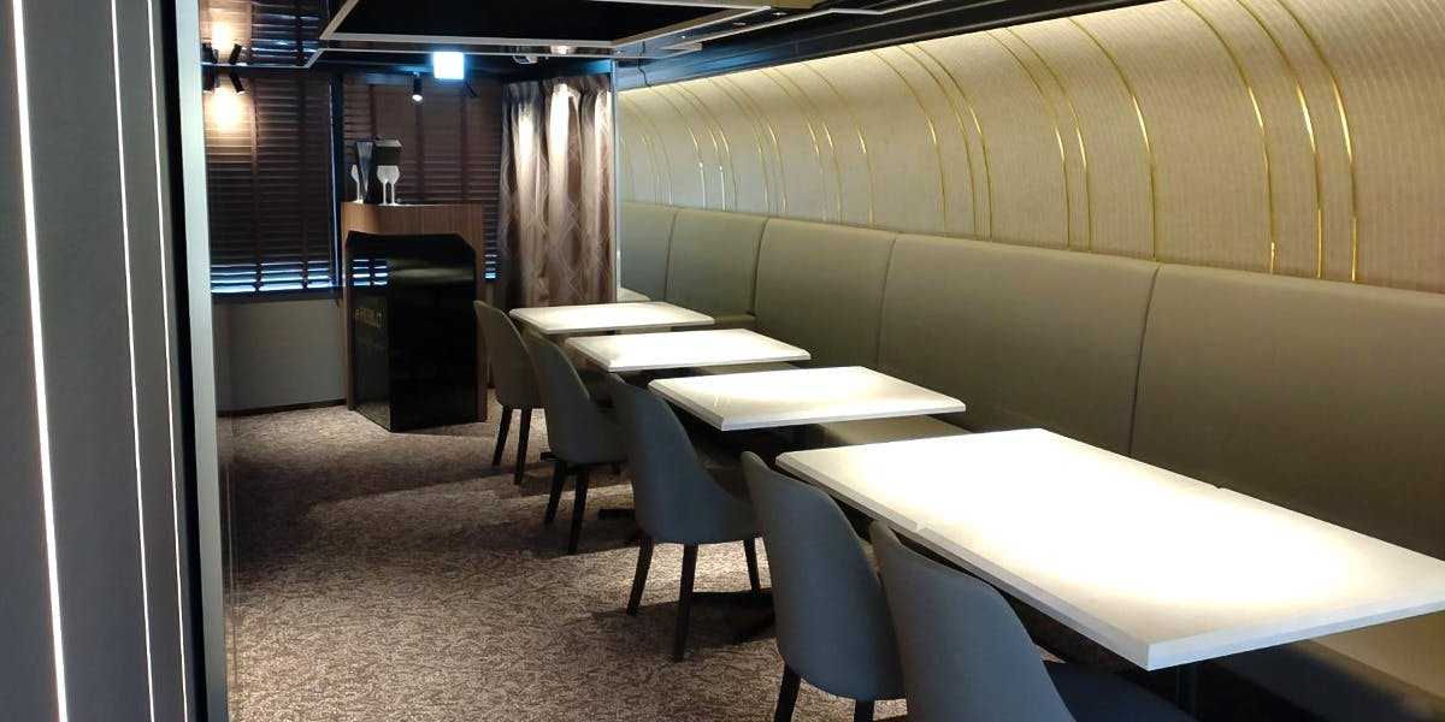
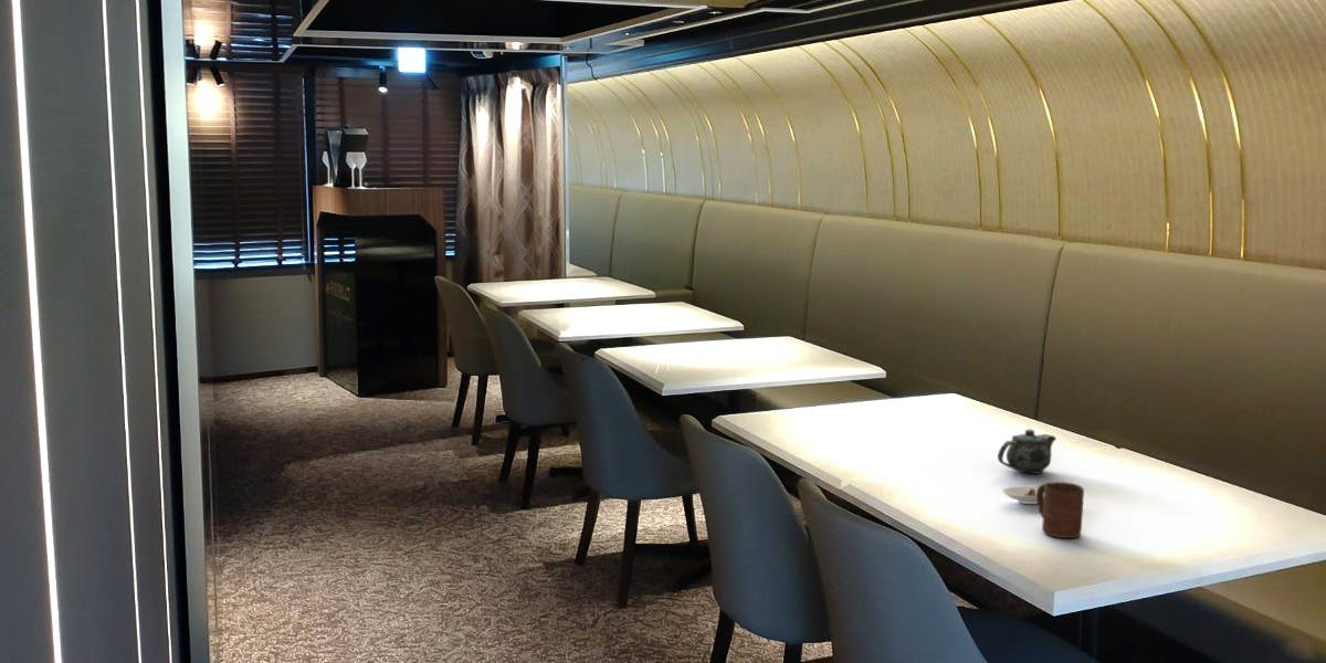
+ cup (1056, 508)
+ saucer (1030, 494)
+ chinaware (1027, 450)
